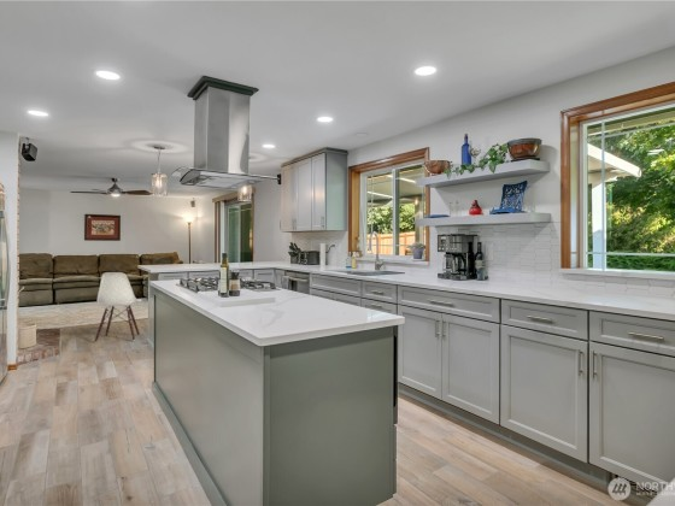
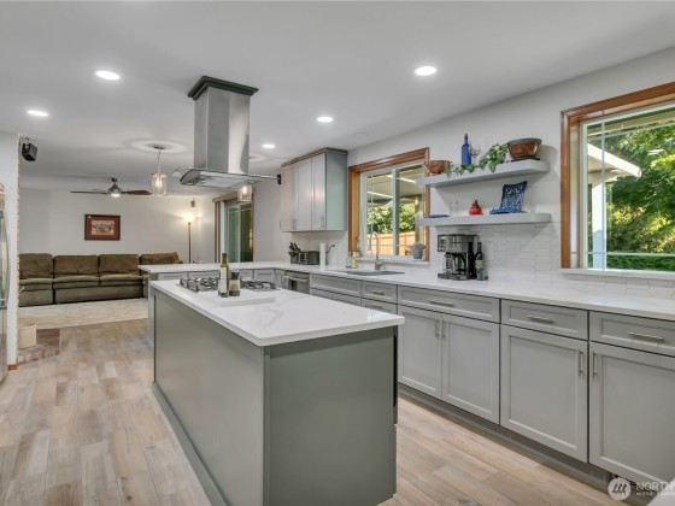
- chair (118, 305)
